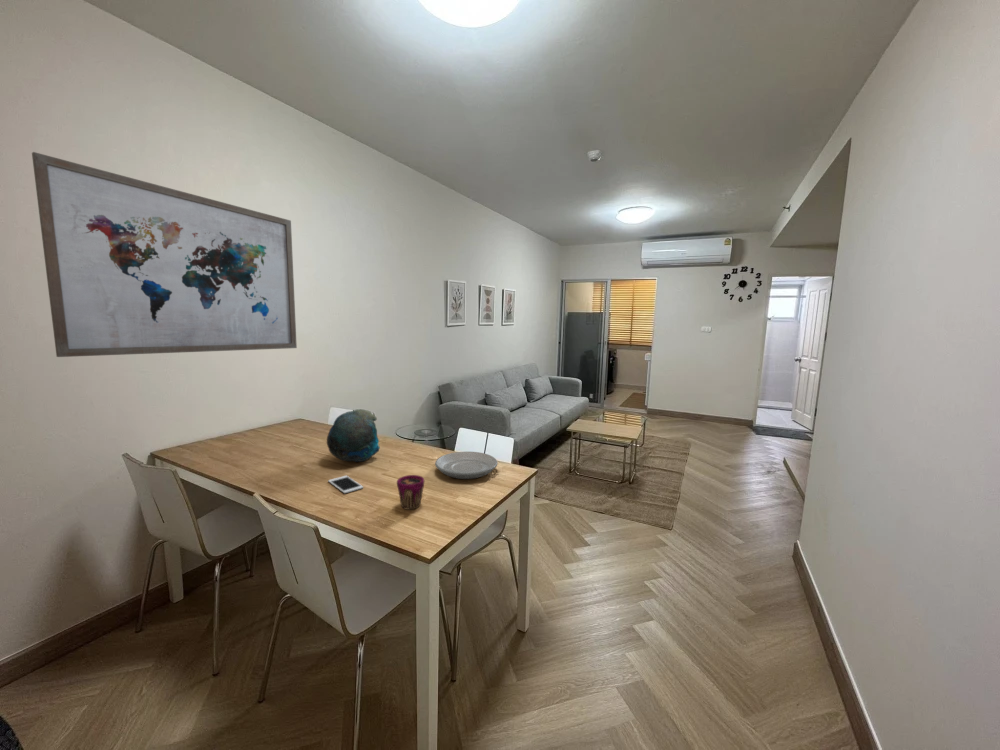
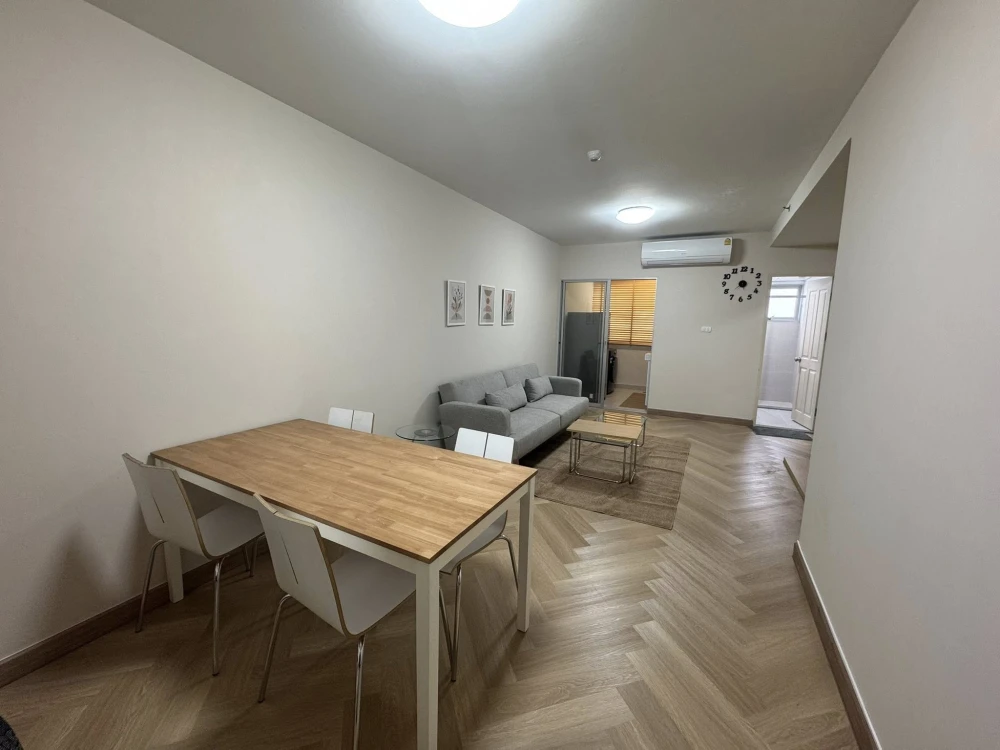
- plate (466, 466)
- wall art (197, 274)
- cup (410, 494)
- decorative bowl (352, 435)
- cell phone (345, 484)
